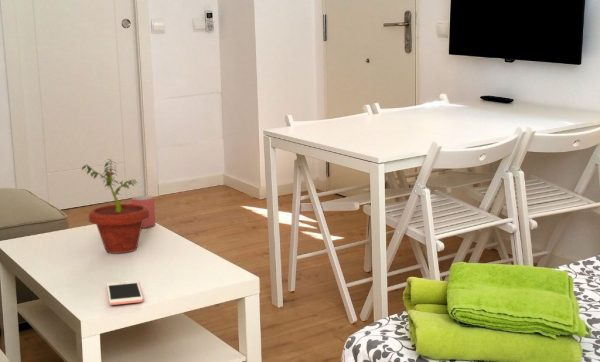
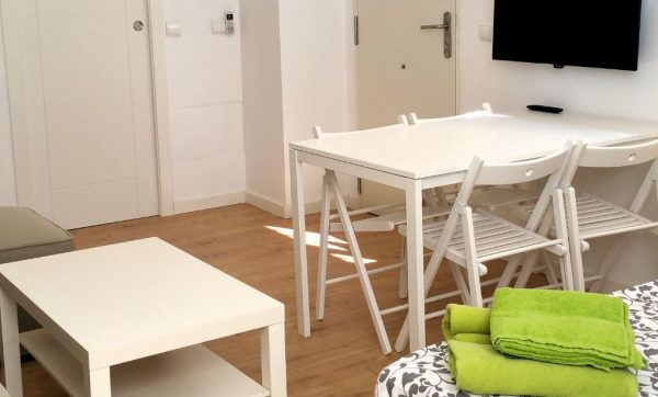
- potted plant (116, 203)
- mug (138, 204)
- cell phone (124, 292)
